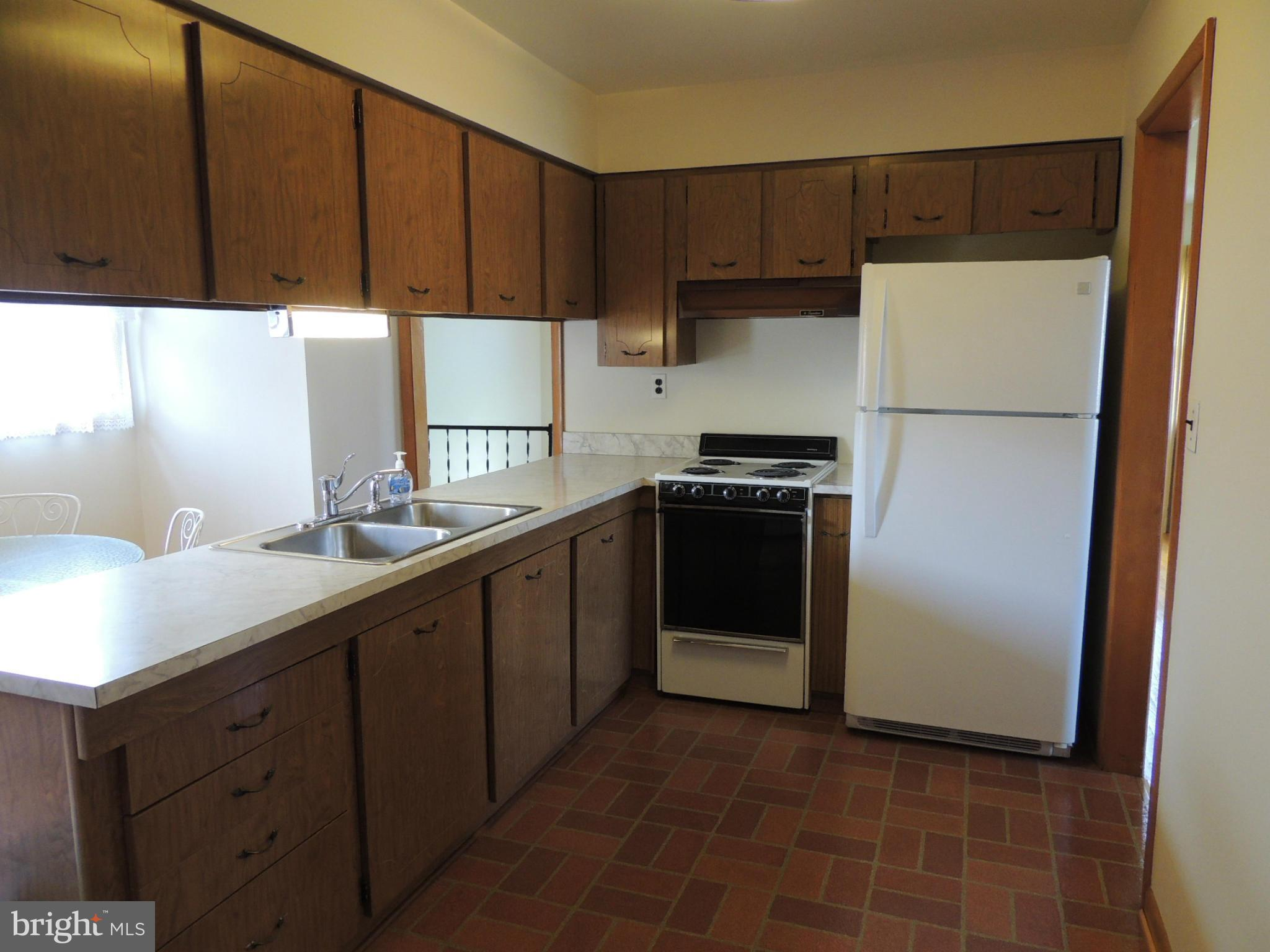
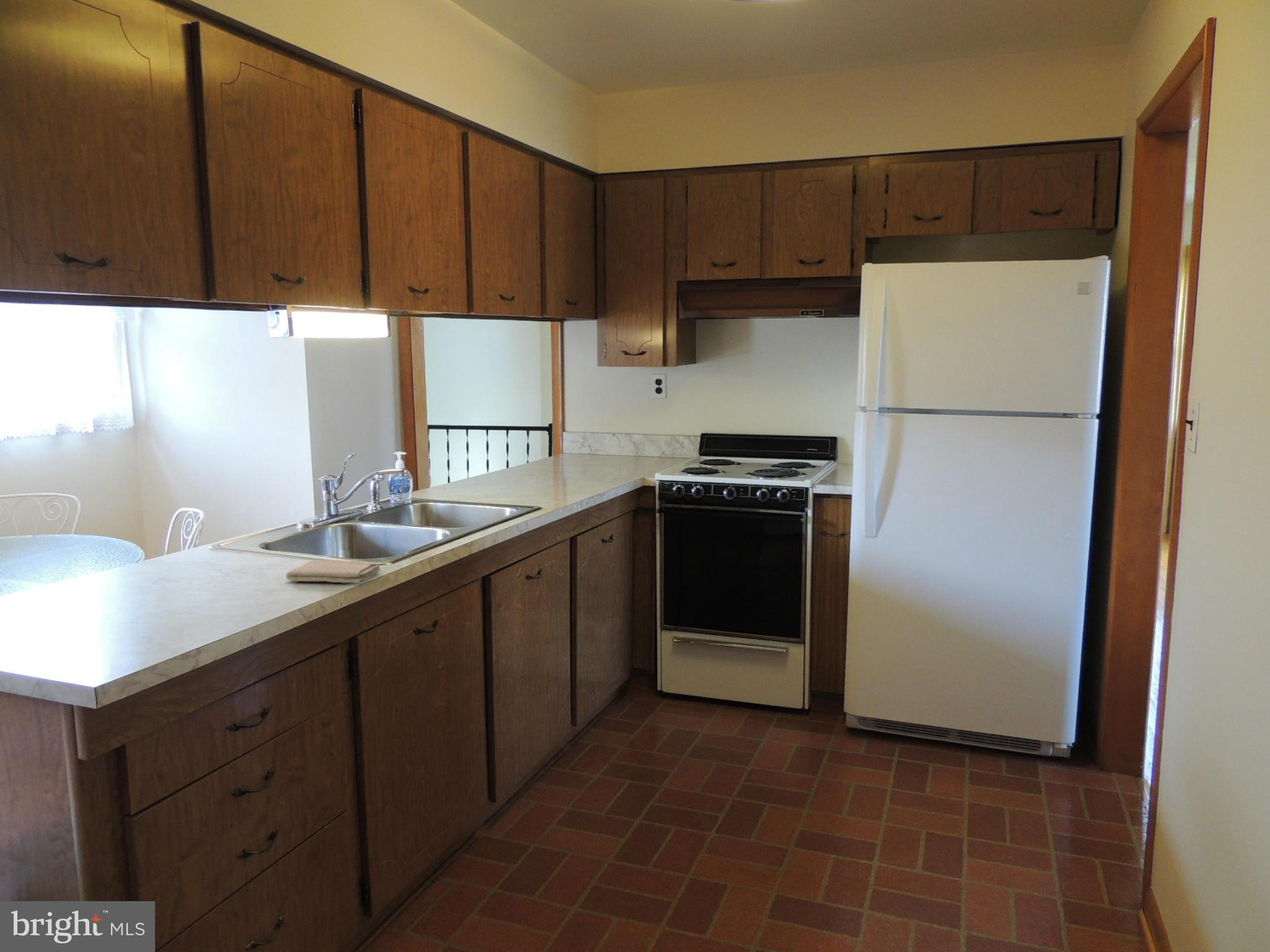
+ washcloth (334, 570)
